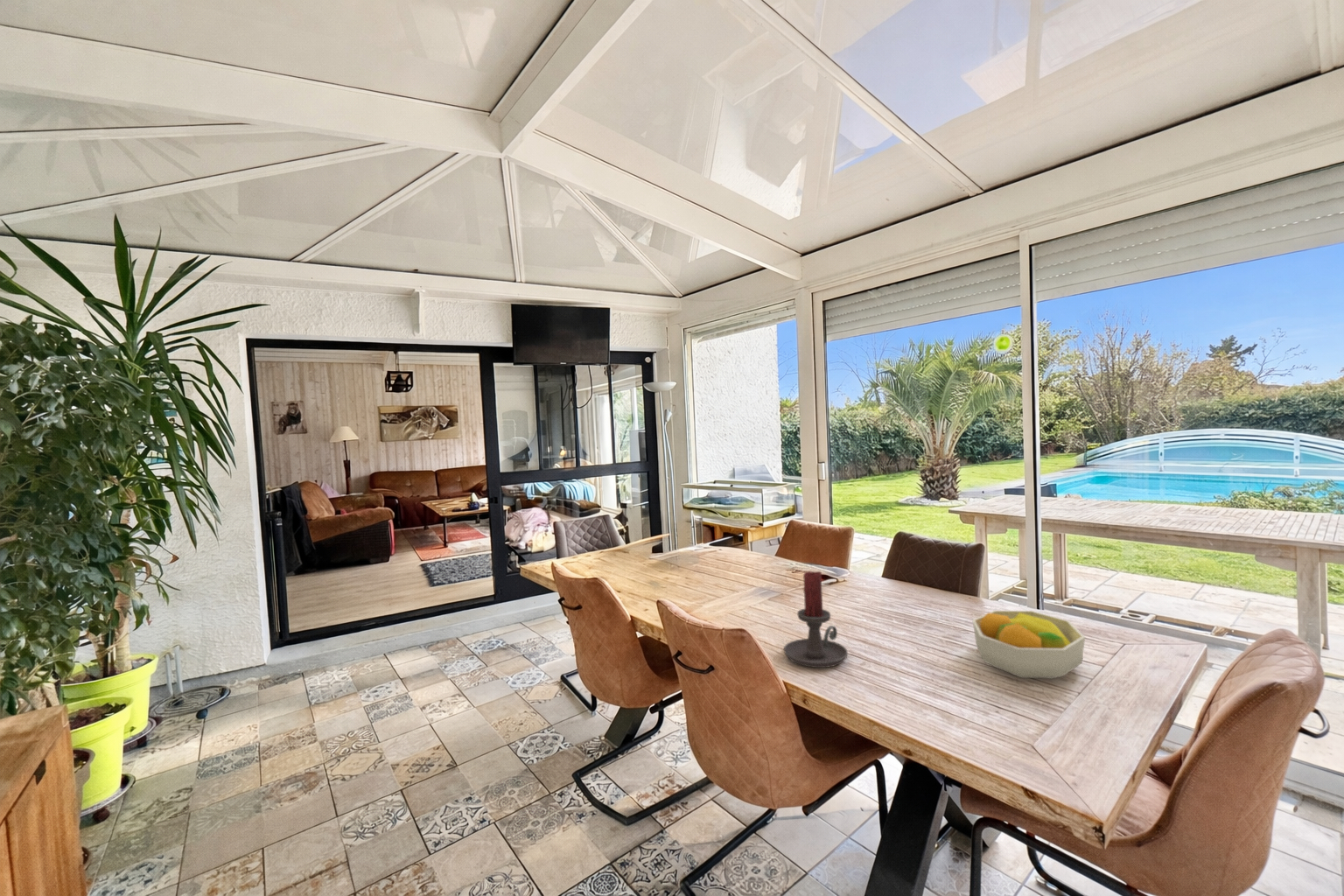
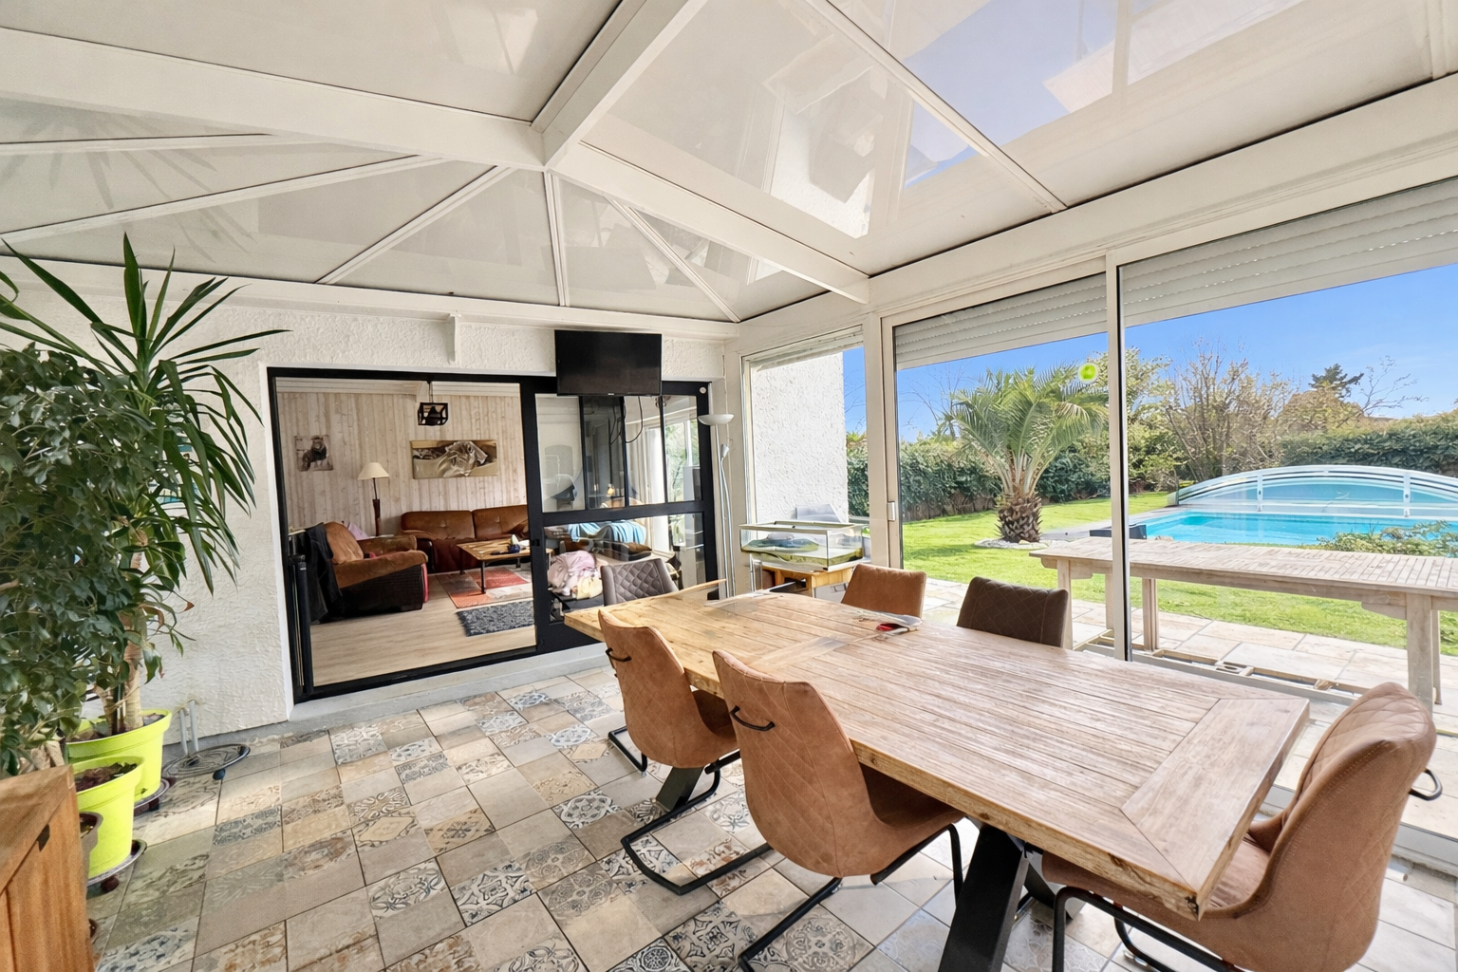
- fruit bowl (1026, 637)
- candle holder (817, 612)
